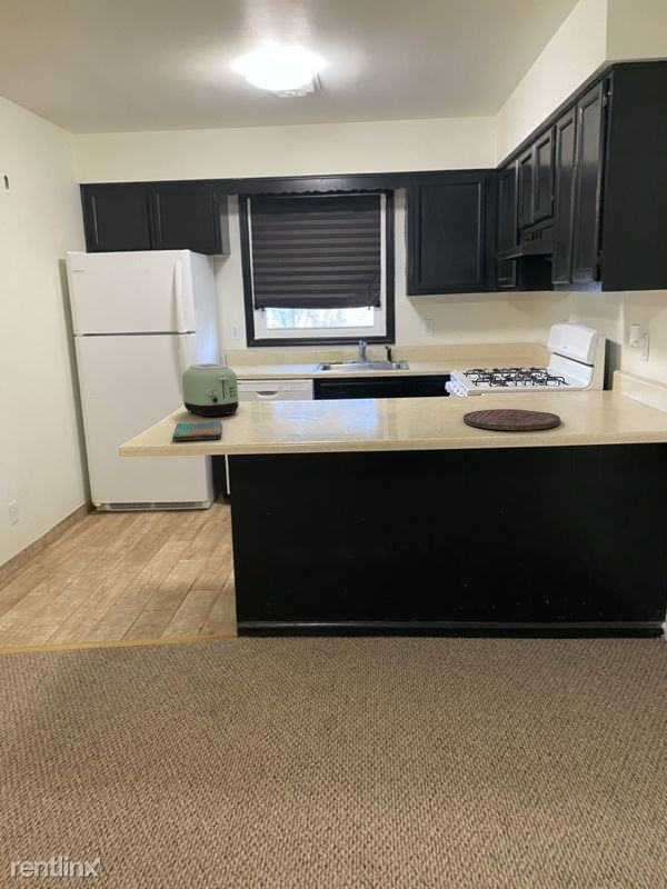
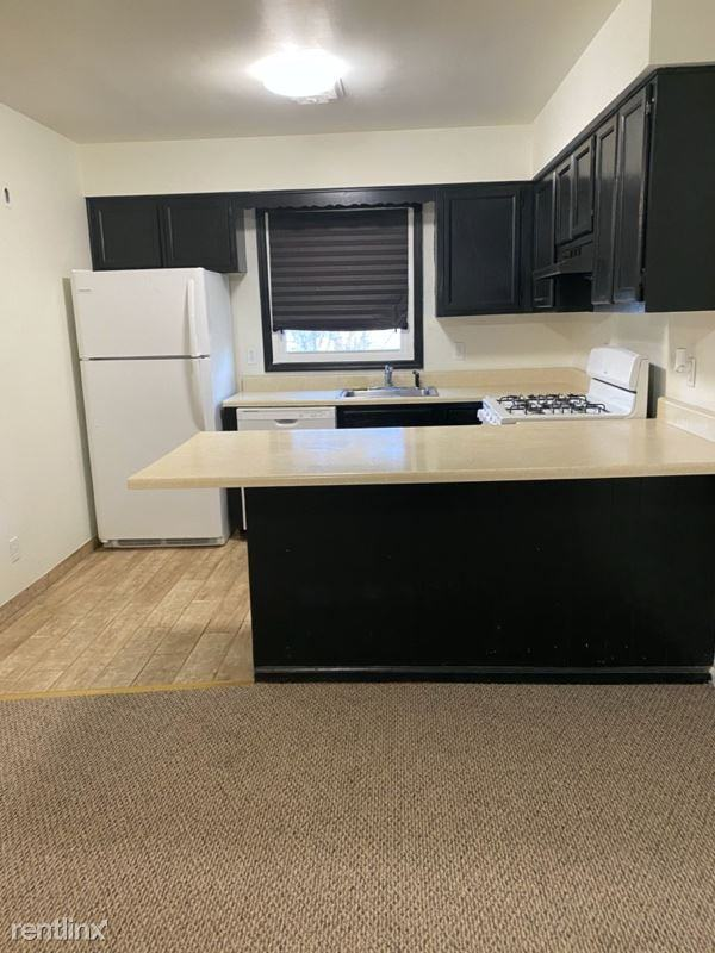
- cutting board (510, 418)
- toaster (211, 389)
- dish towel (198, 430)
